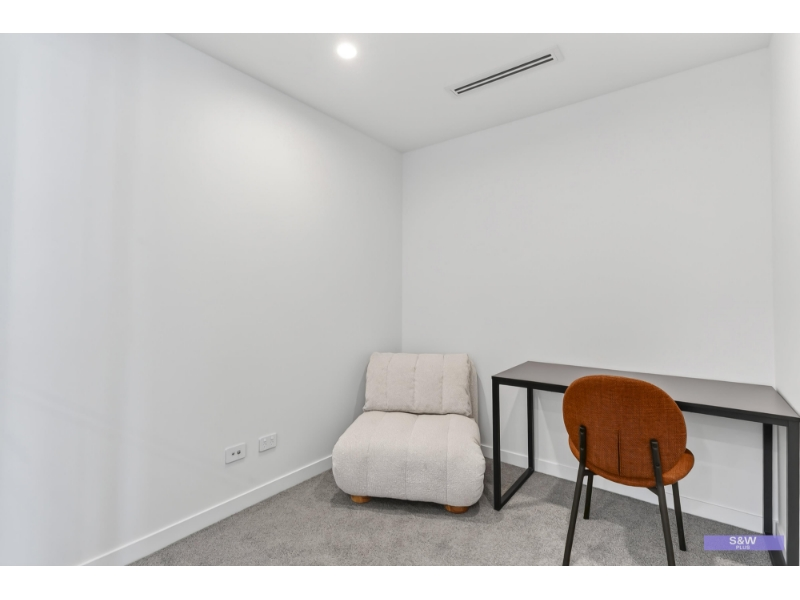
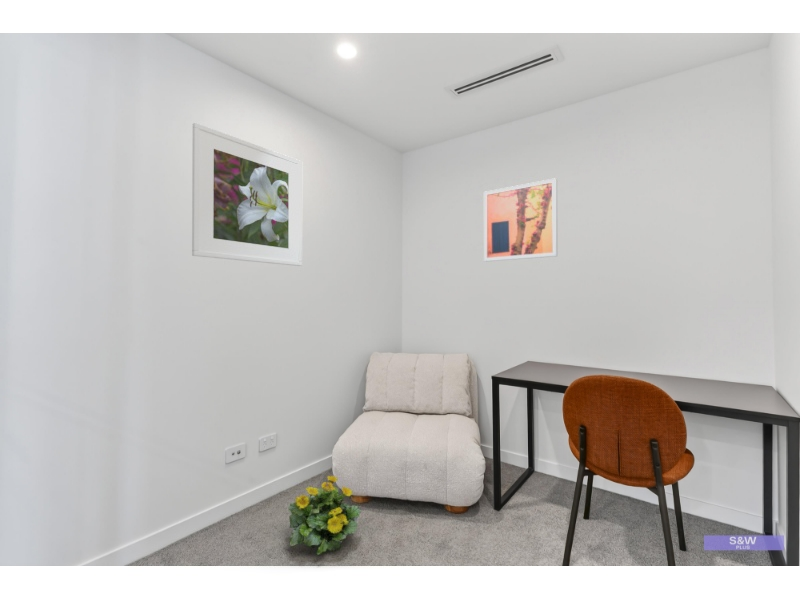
+ flowering plant (321, 511)
+ wall art (518, 222)
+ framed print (253, 202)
